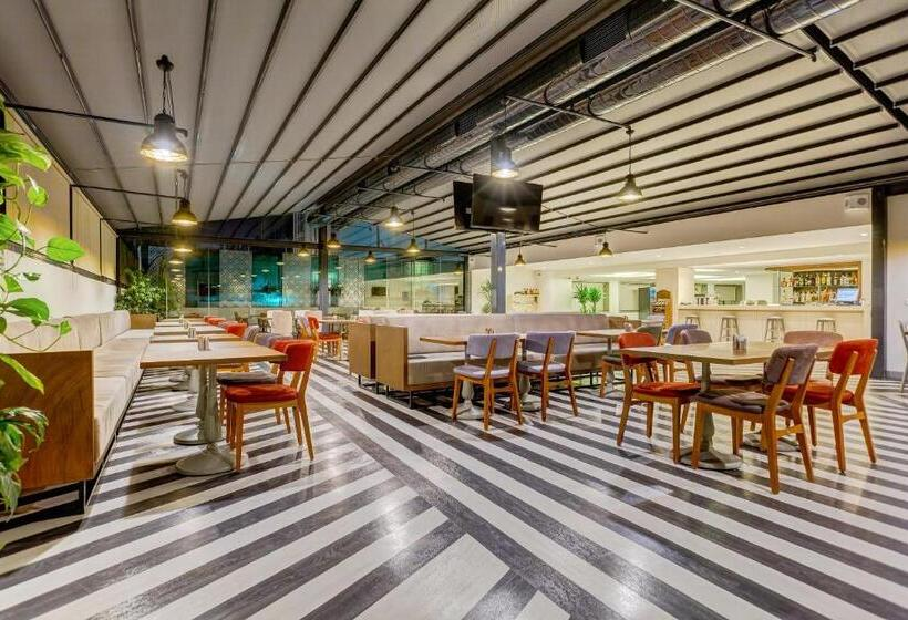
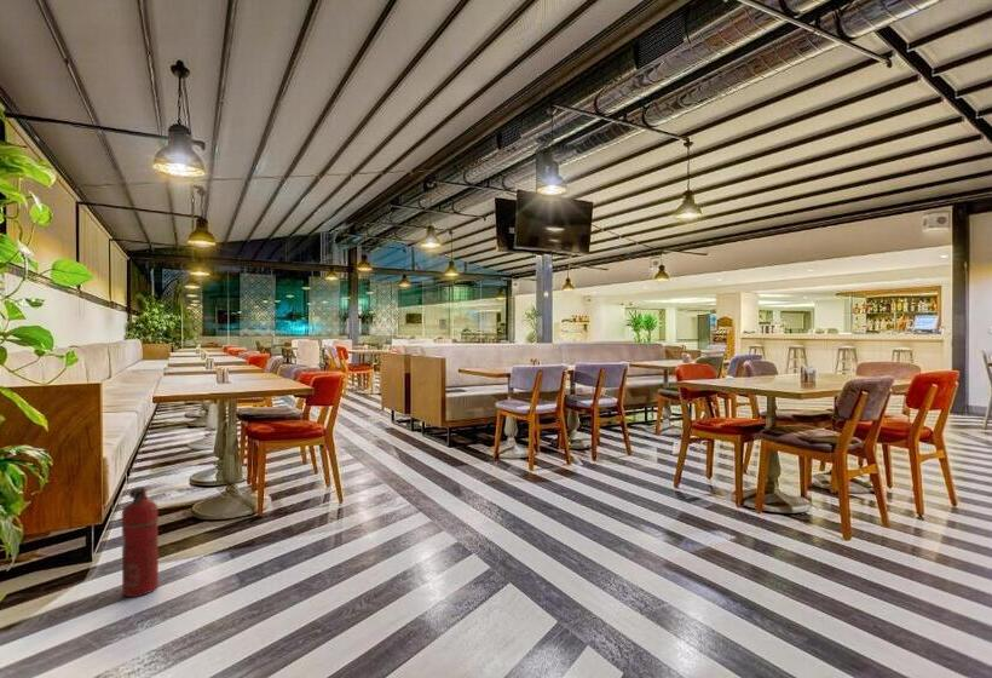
+ fire extinguisher (140, 536)
